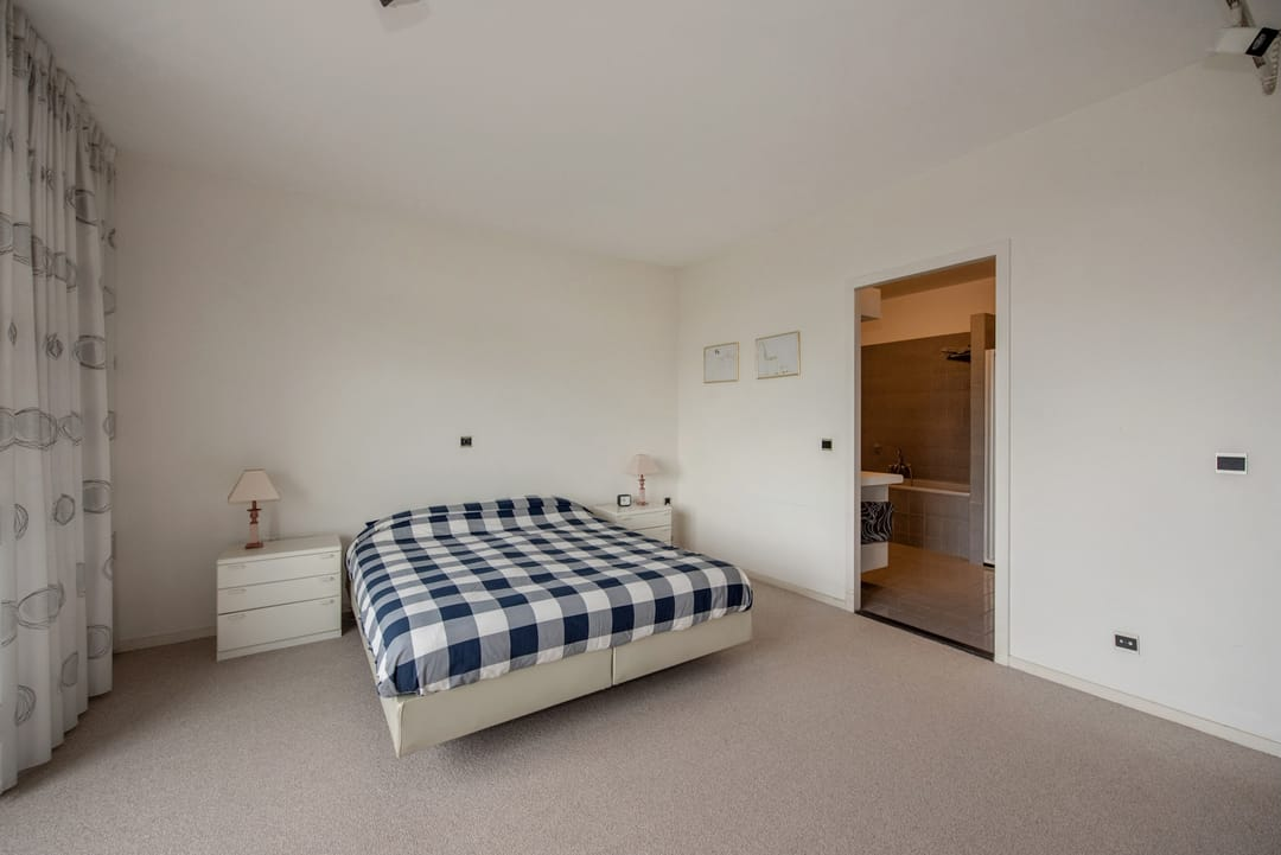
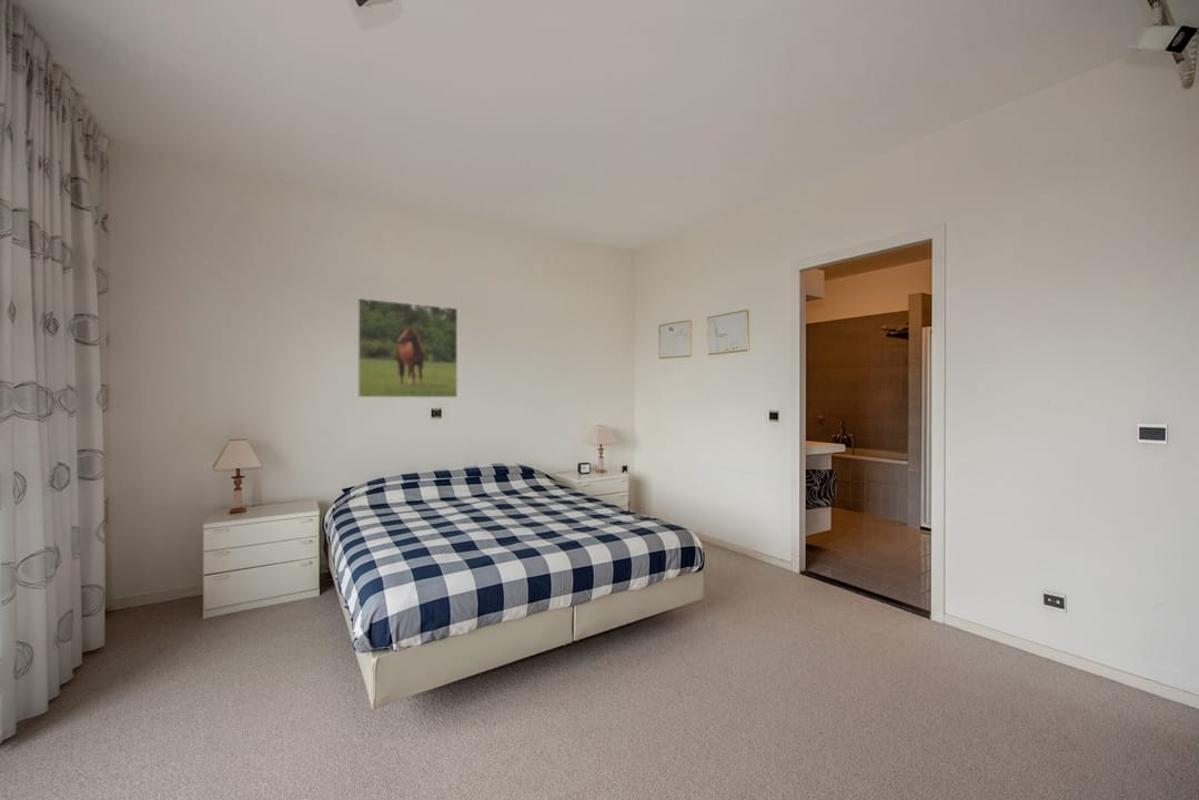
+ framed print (410, 350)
